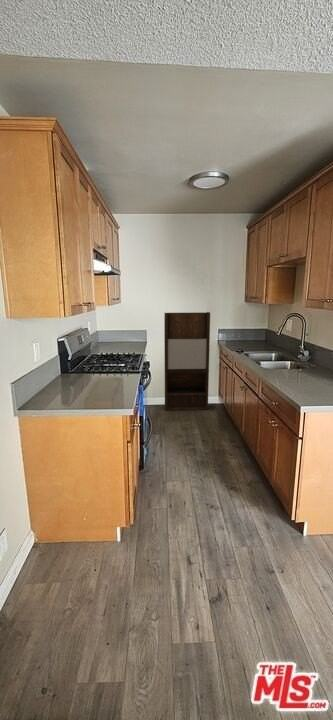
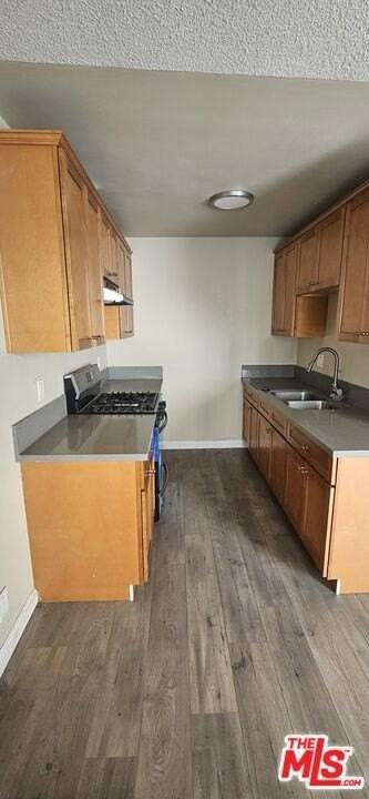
- shelving unit (186, 361)
